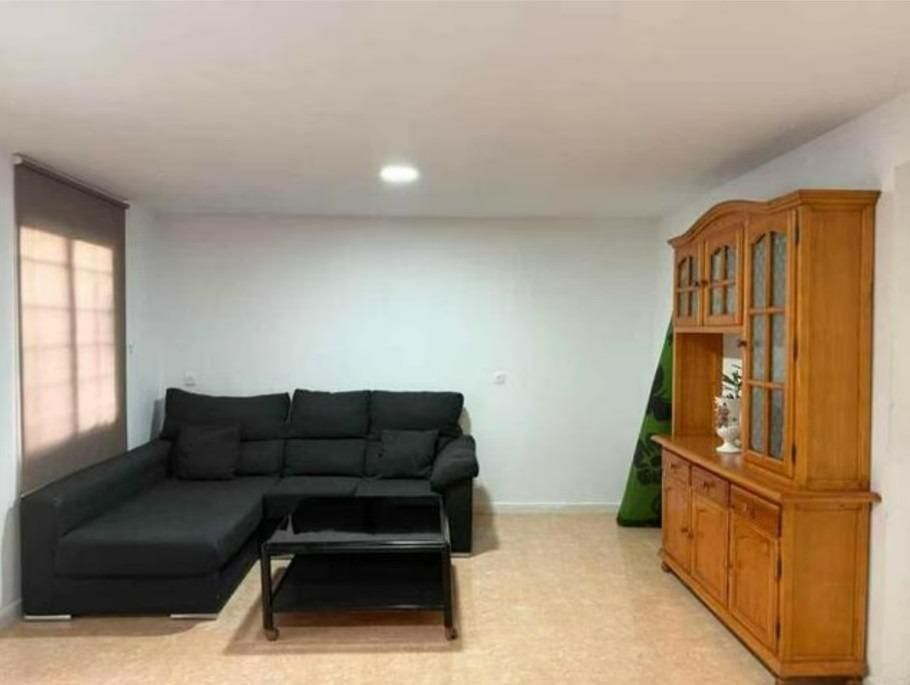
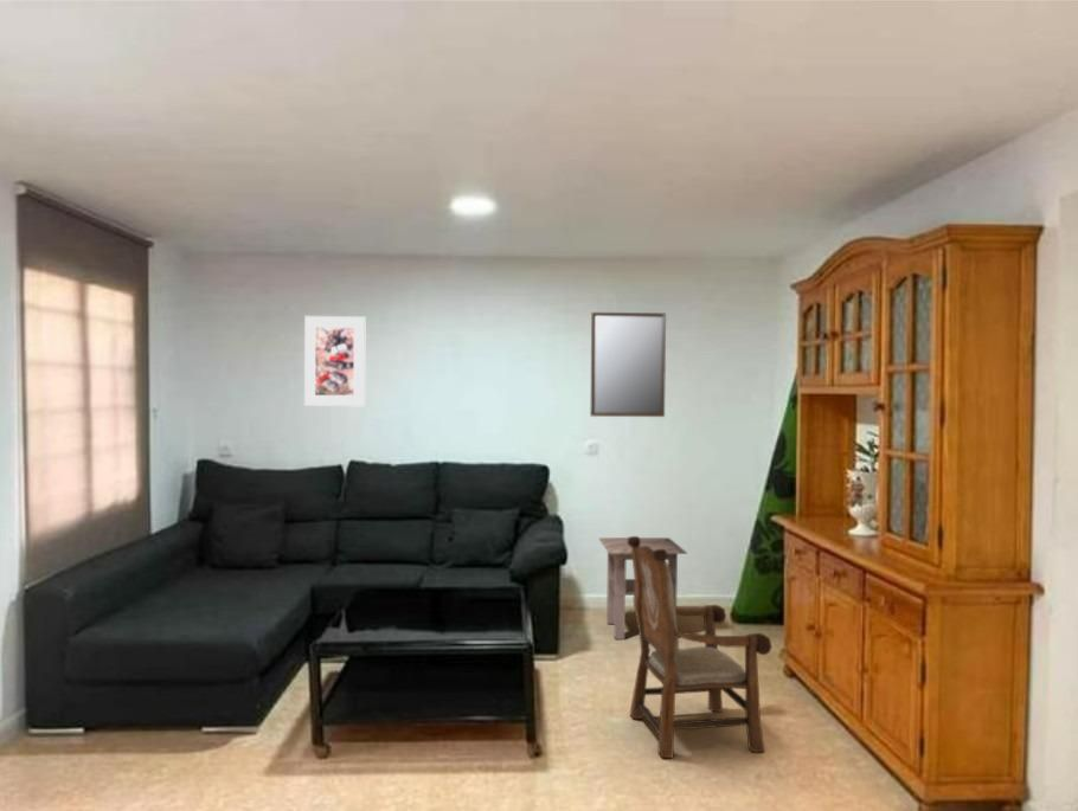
+ side table (634, 586)
+ armchair (692, 636)
+ home mirror (628, 365)
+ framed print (334, 361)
